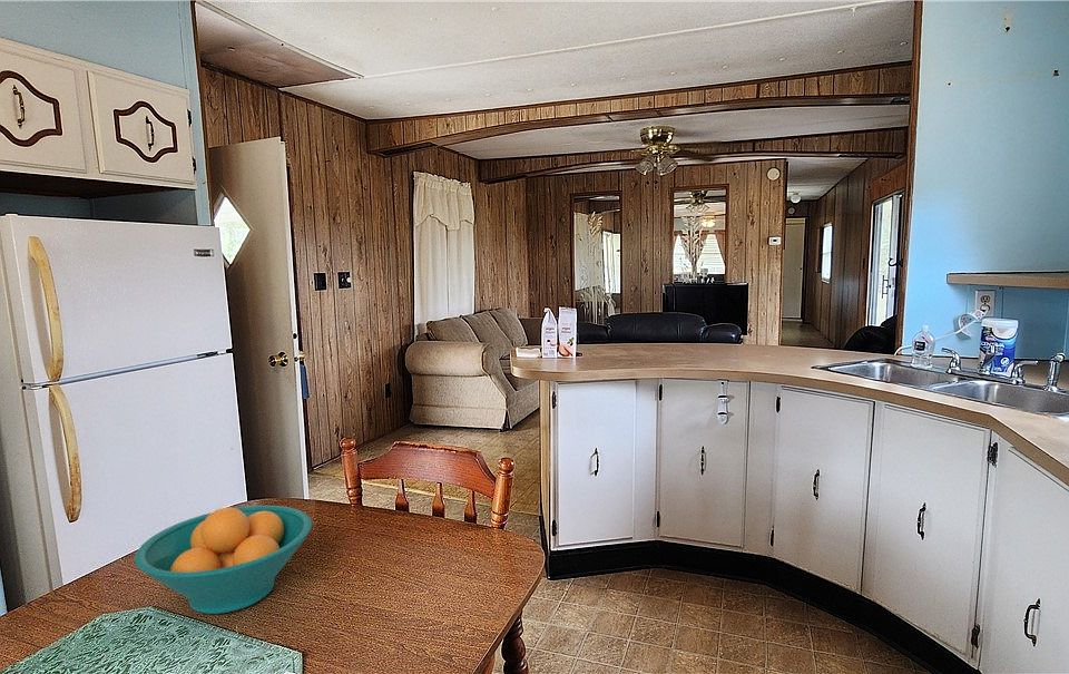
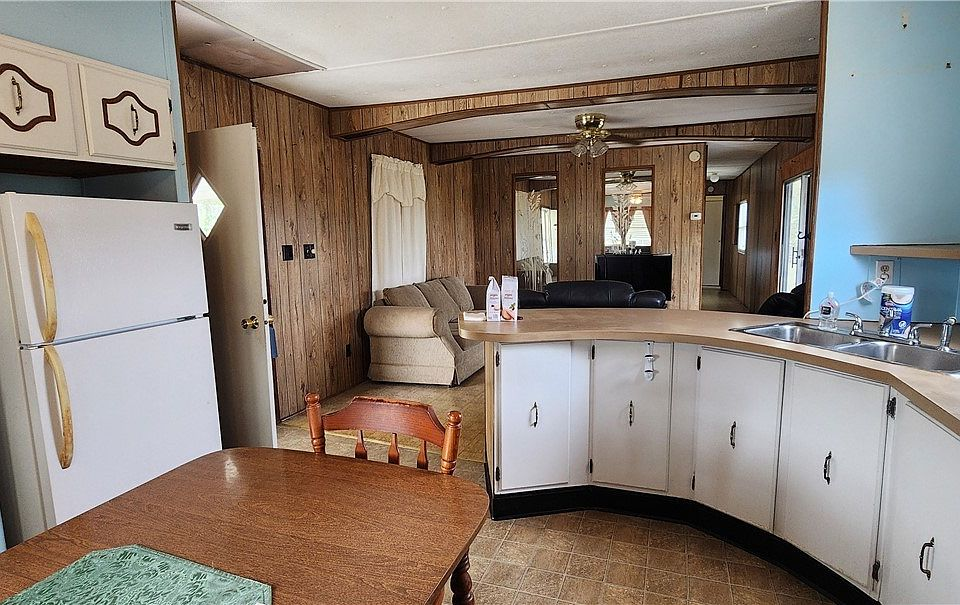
- fruit bowl (229, 551)
